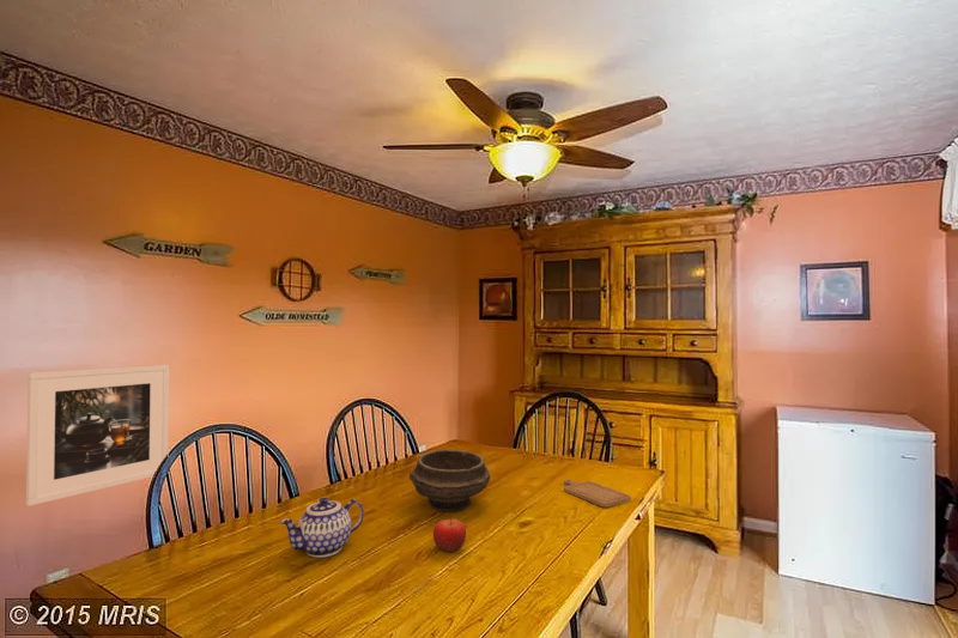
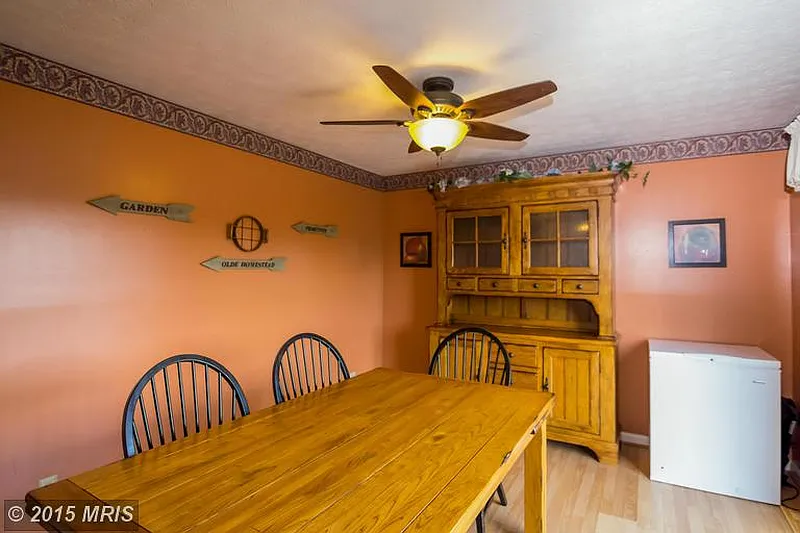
- bowl (449, 480)
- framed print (104, 427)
- fruit (449, 533)
- chopping board (590, 491)
- teapot (323, 523)
